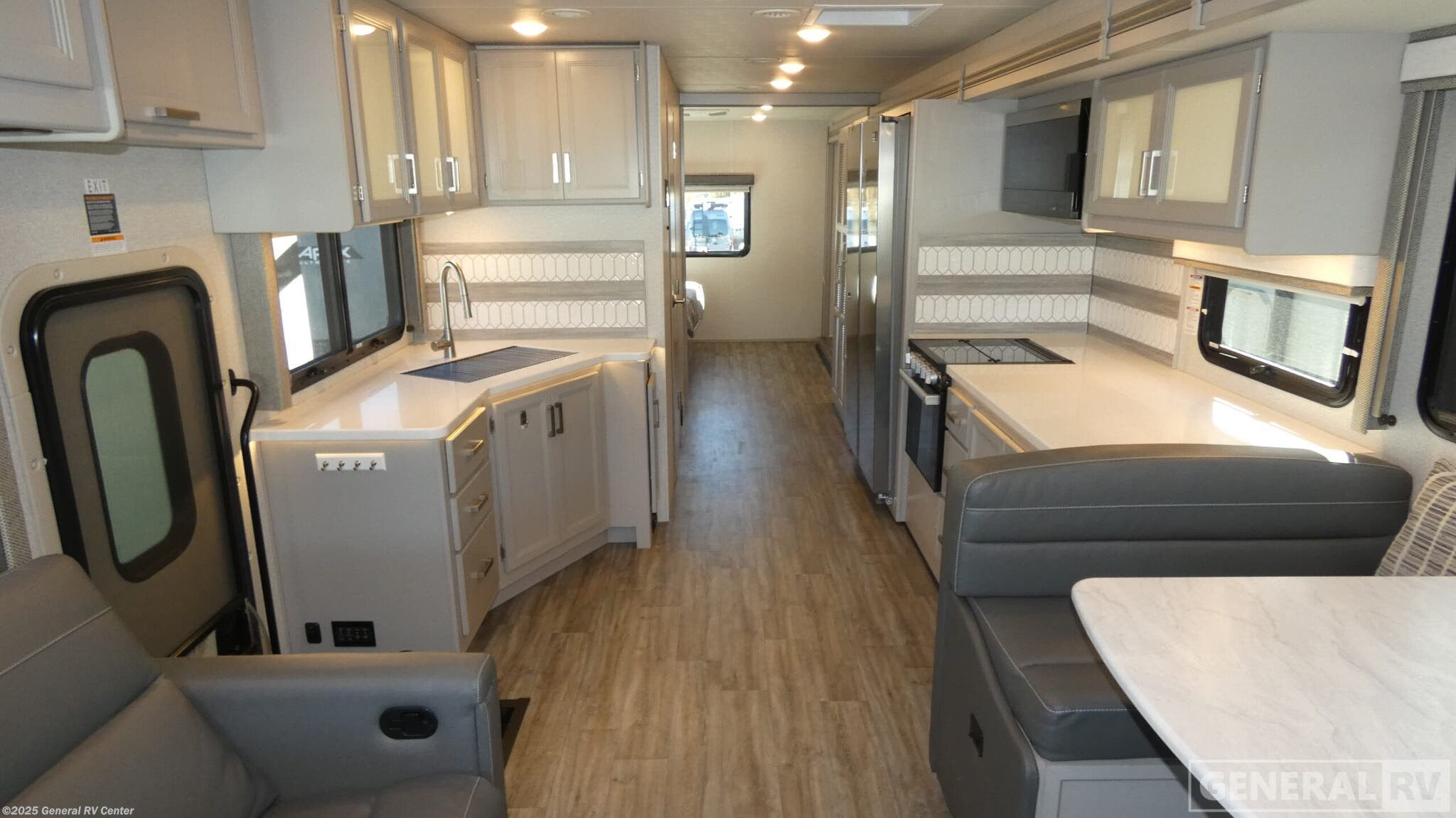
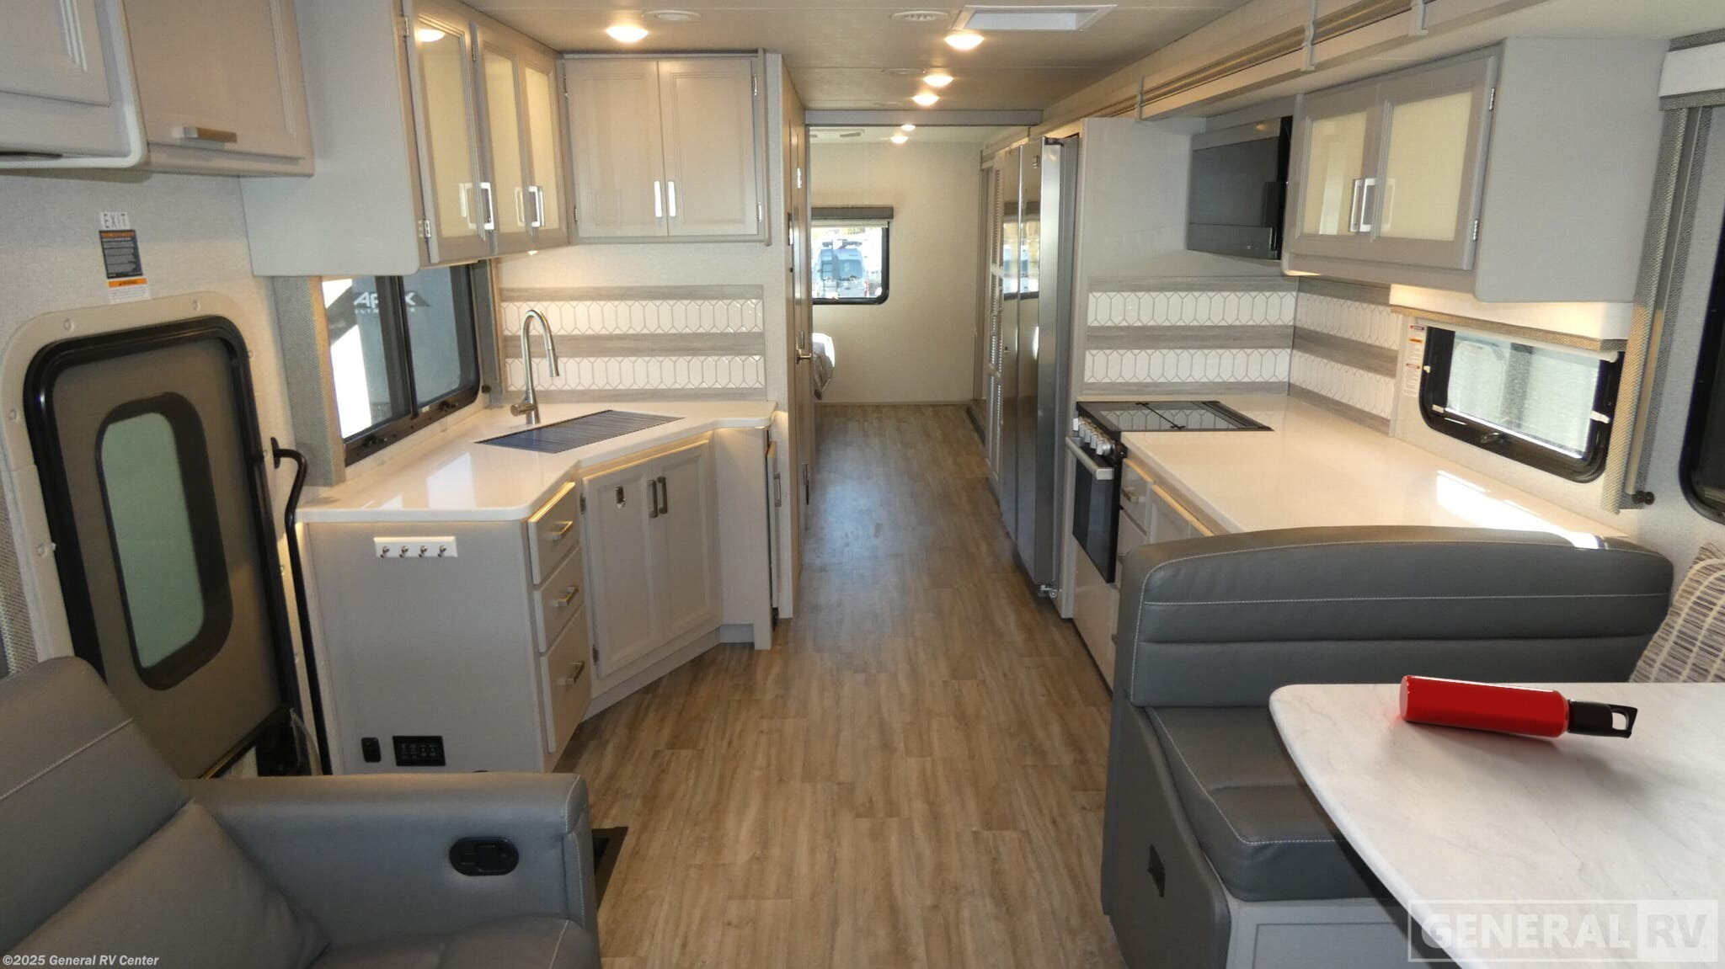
+ water bottle (1514, 711)
